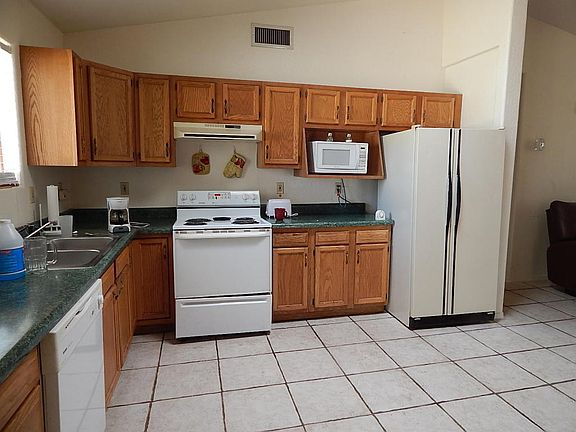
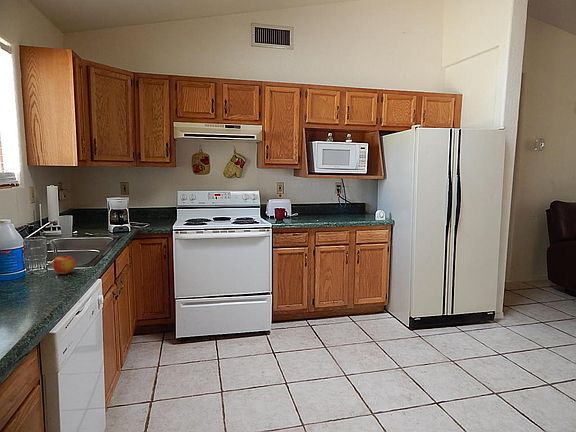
+ apple (64, 264)
